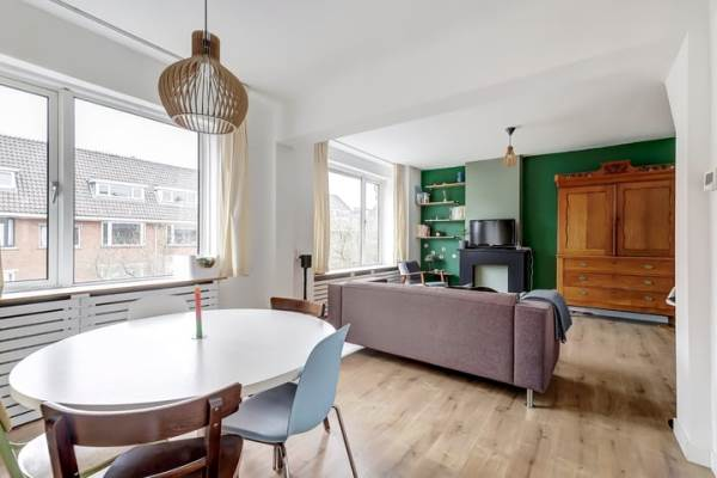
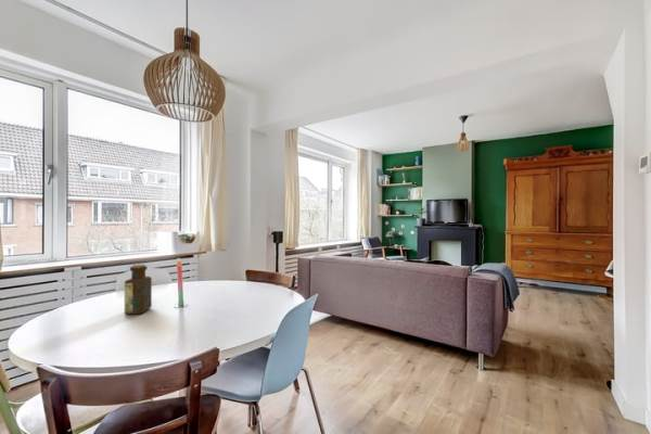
+ bottle (138, 288)
